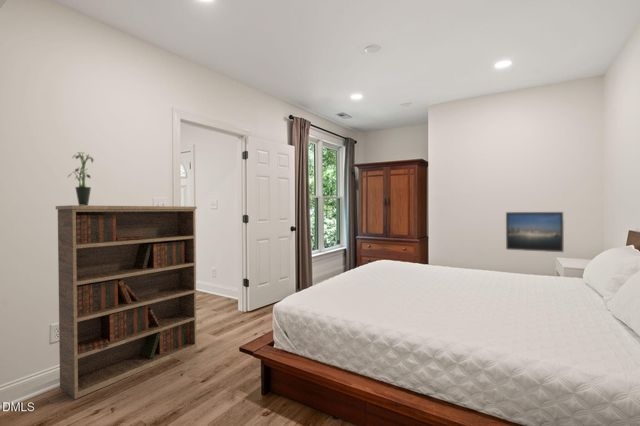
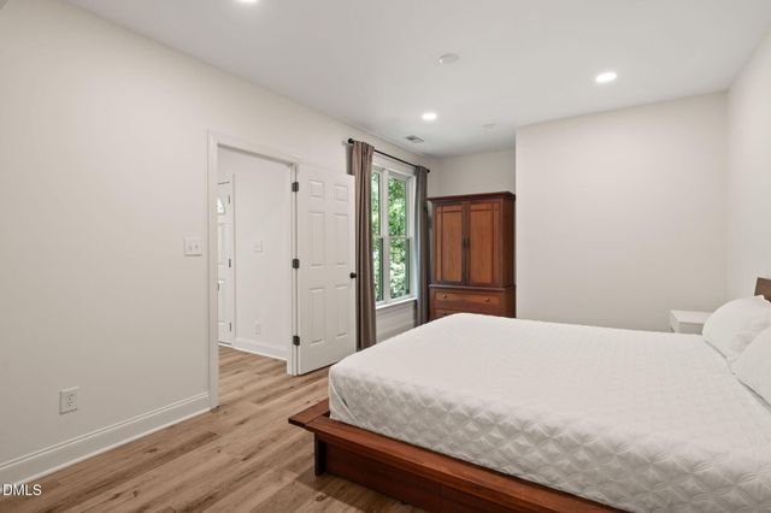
- potted plant (82, 178)
- bookshelf (136, 286)
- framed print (533, 231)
